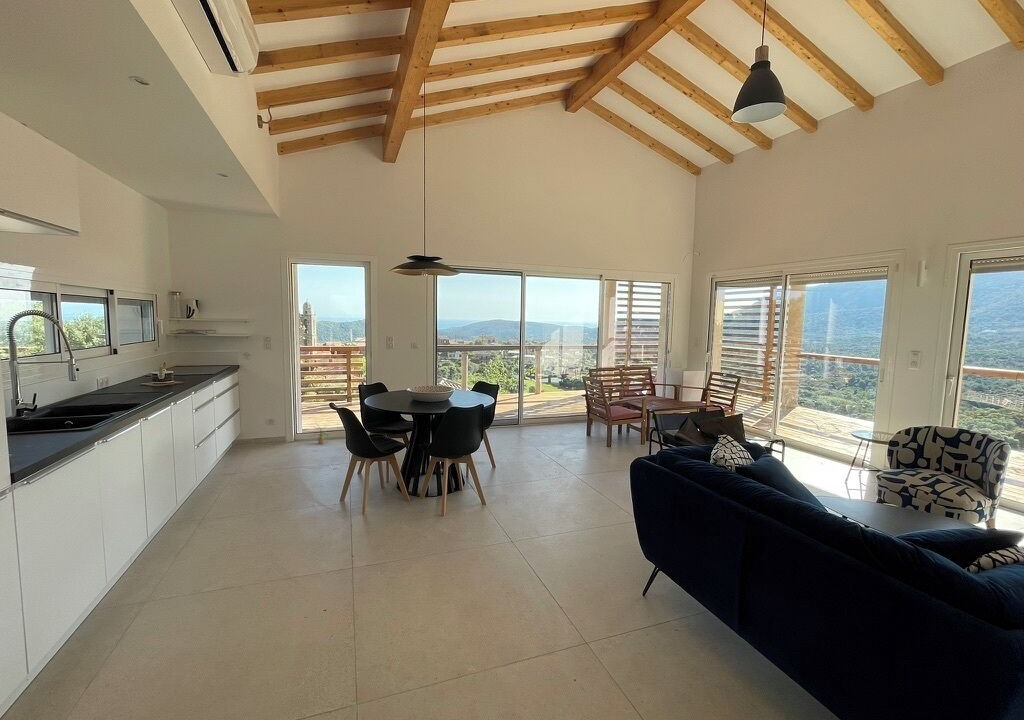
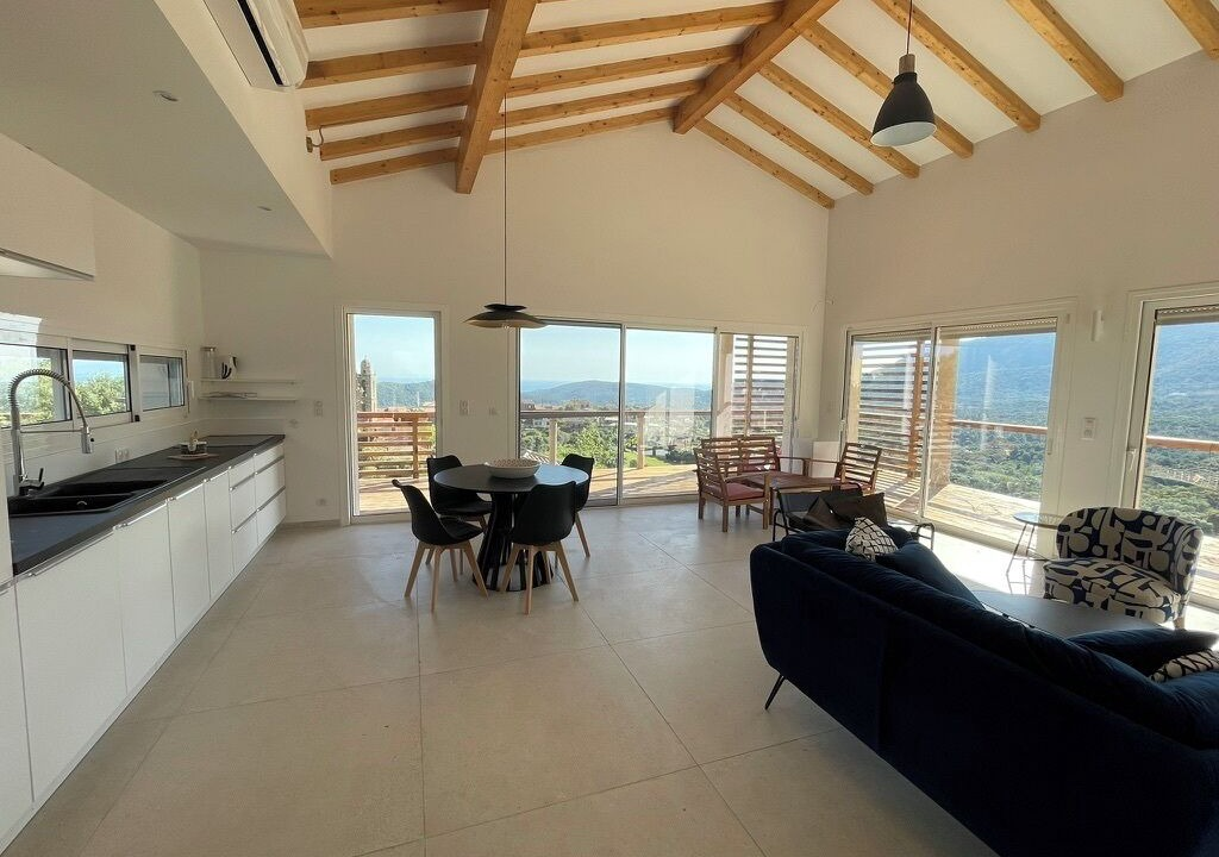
- potted plant (319, 430)
